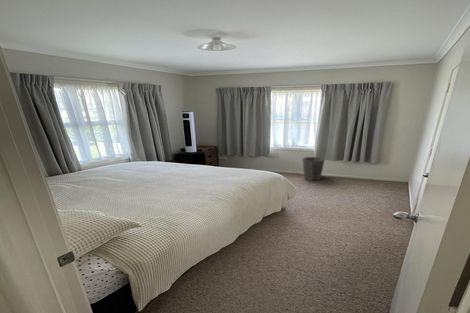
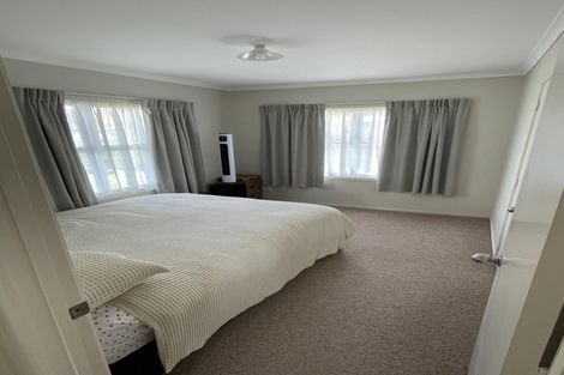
- waste bin (312, 168)
